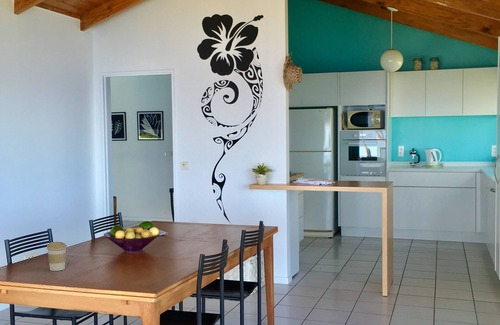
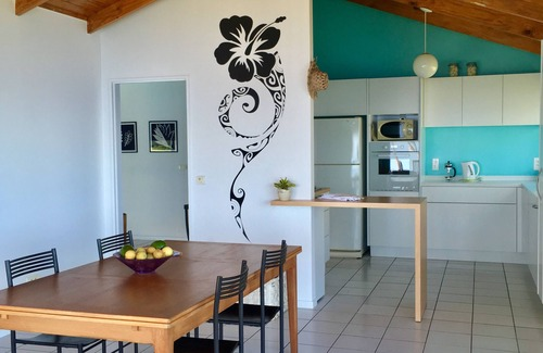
- coffee cup (57, 255)
